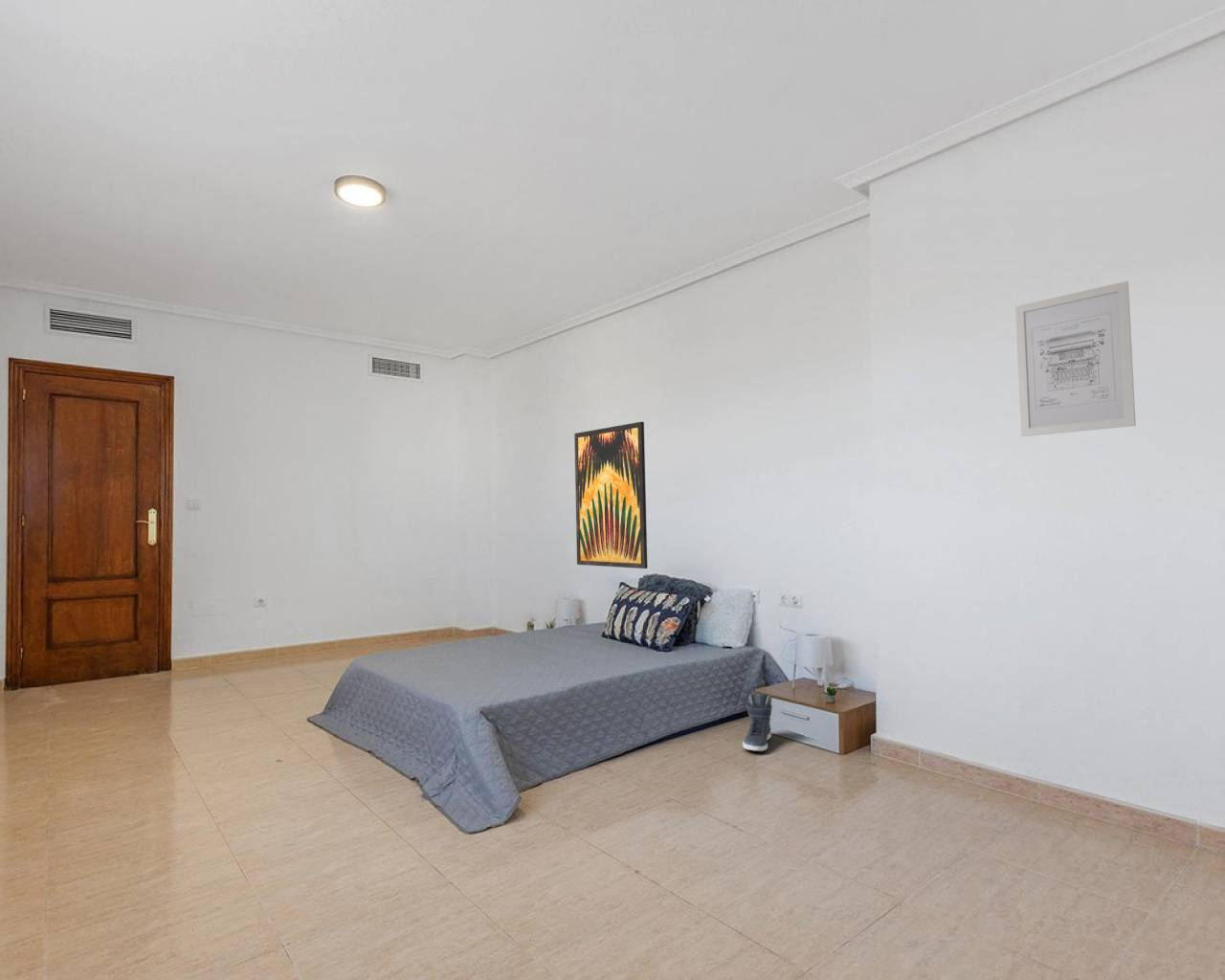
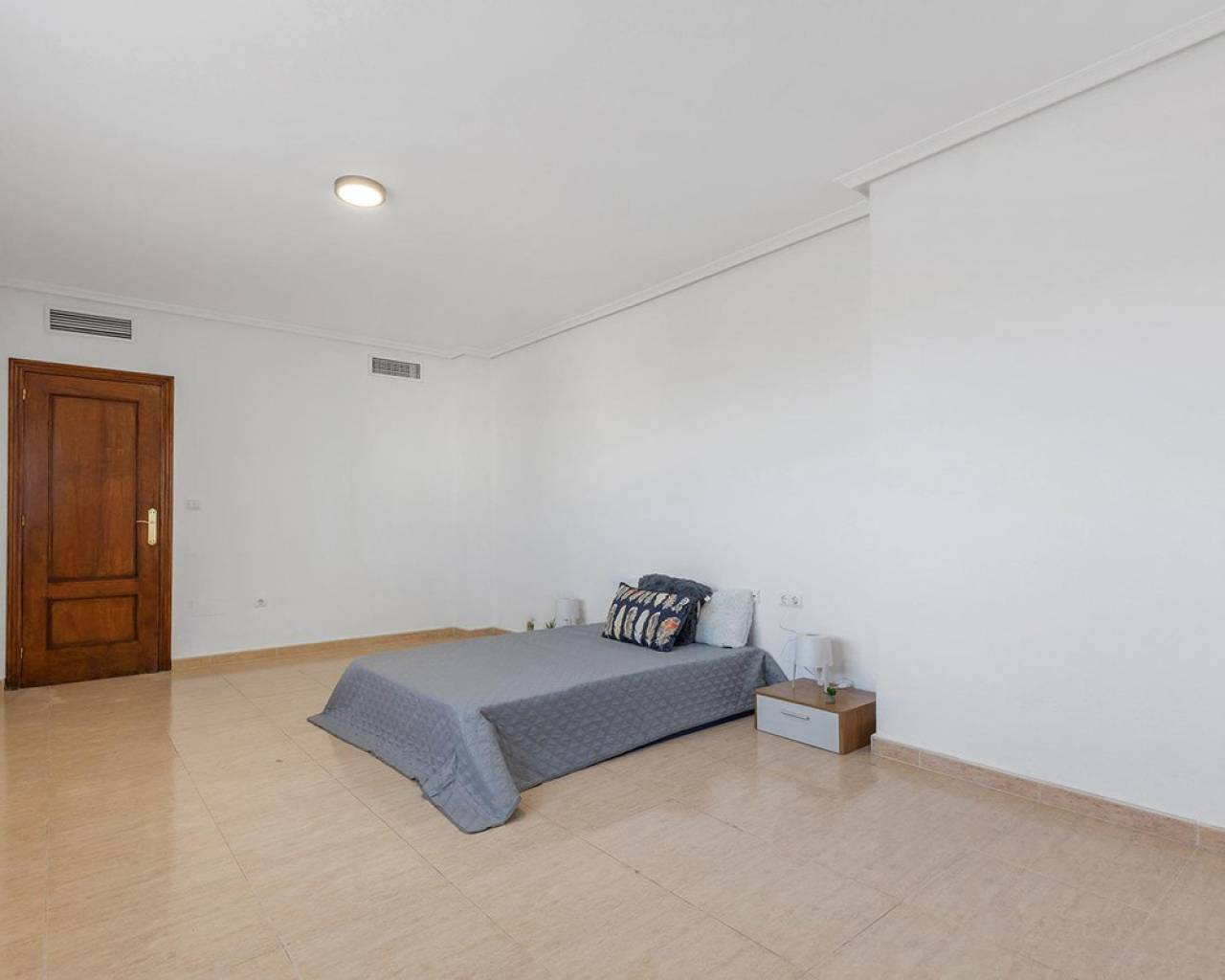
- sneaker (758, 720)
- wall art (1072, 363)
- wall art (609, 497)
